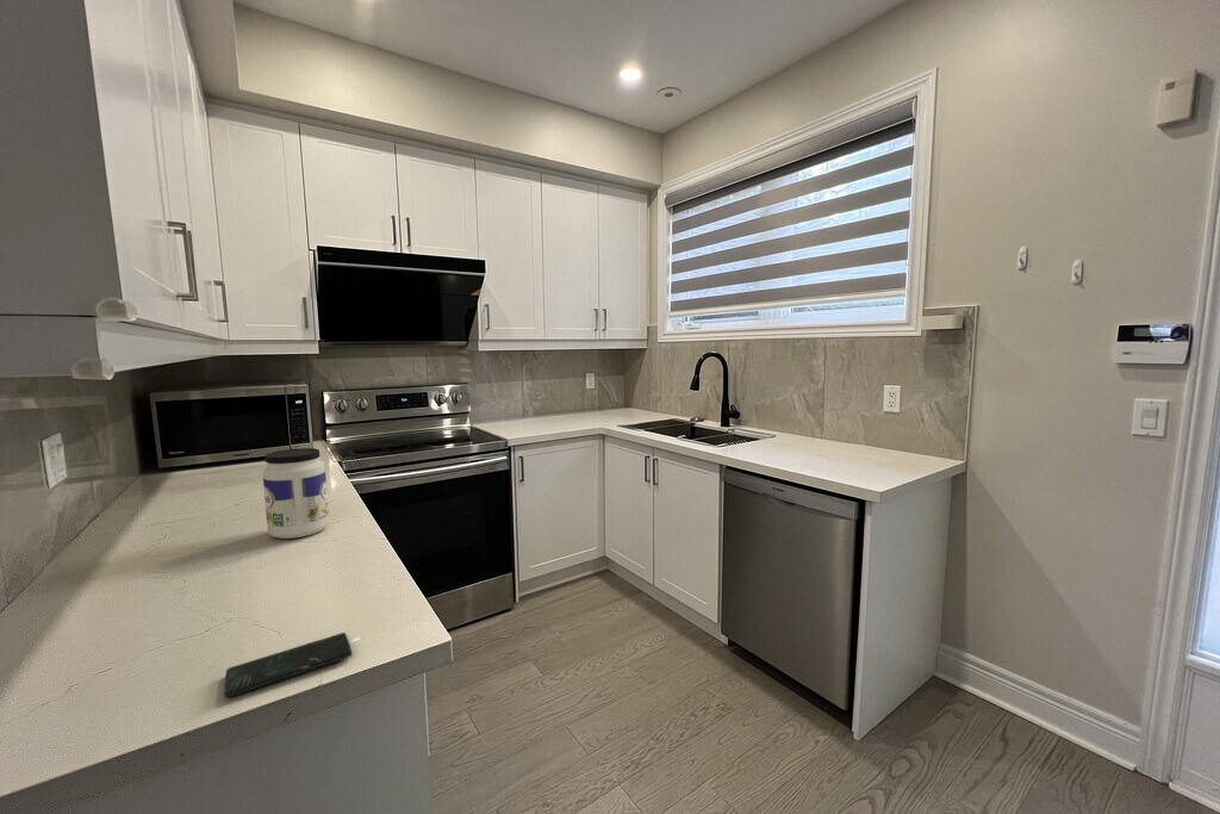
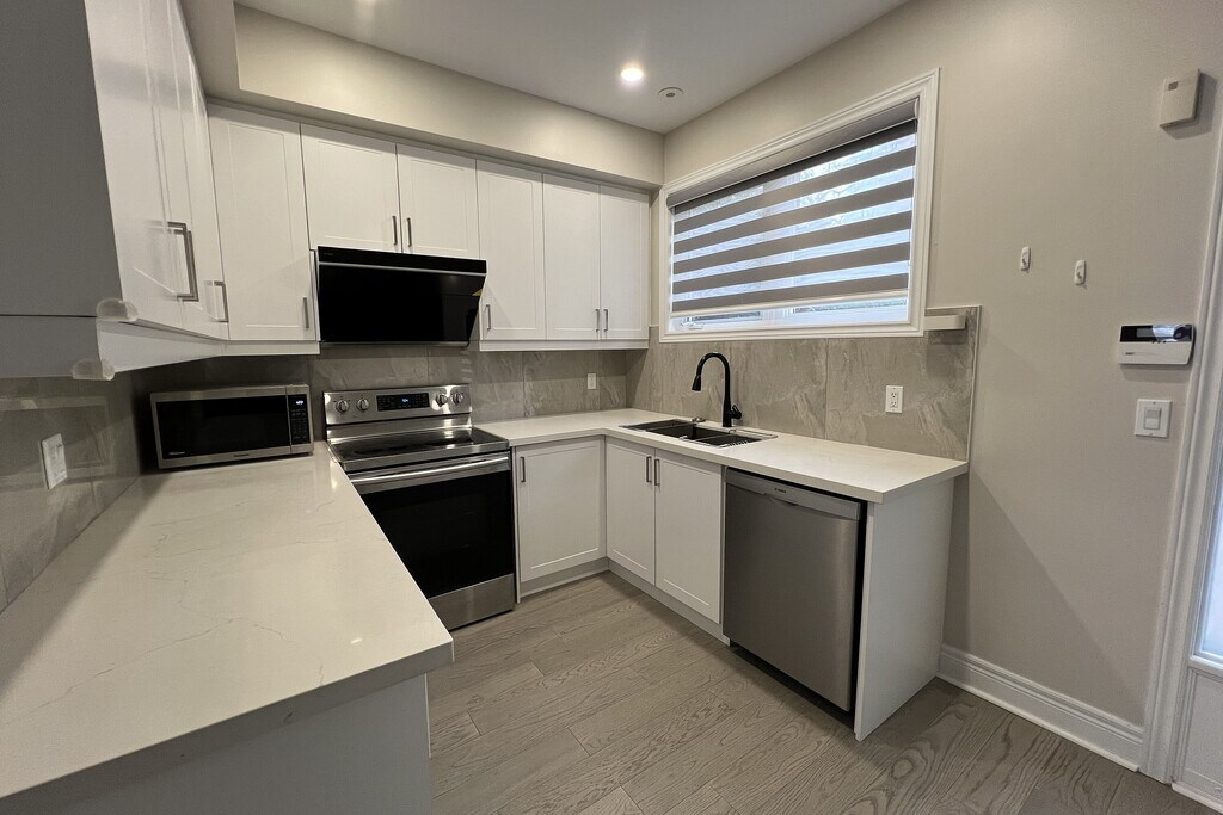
- jar (295, 492)
- smartphone (291, 661)
